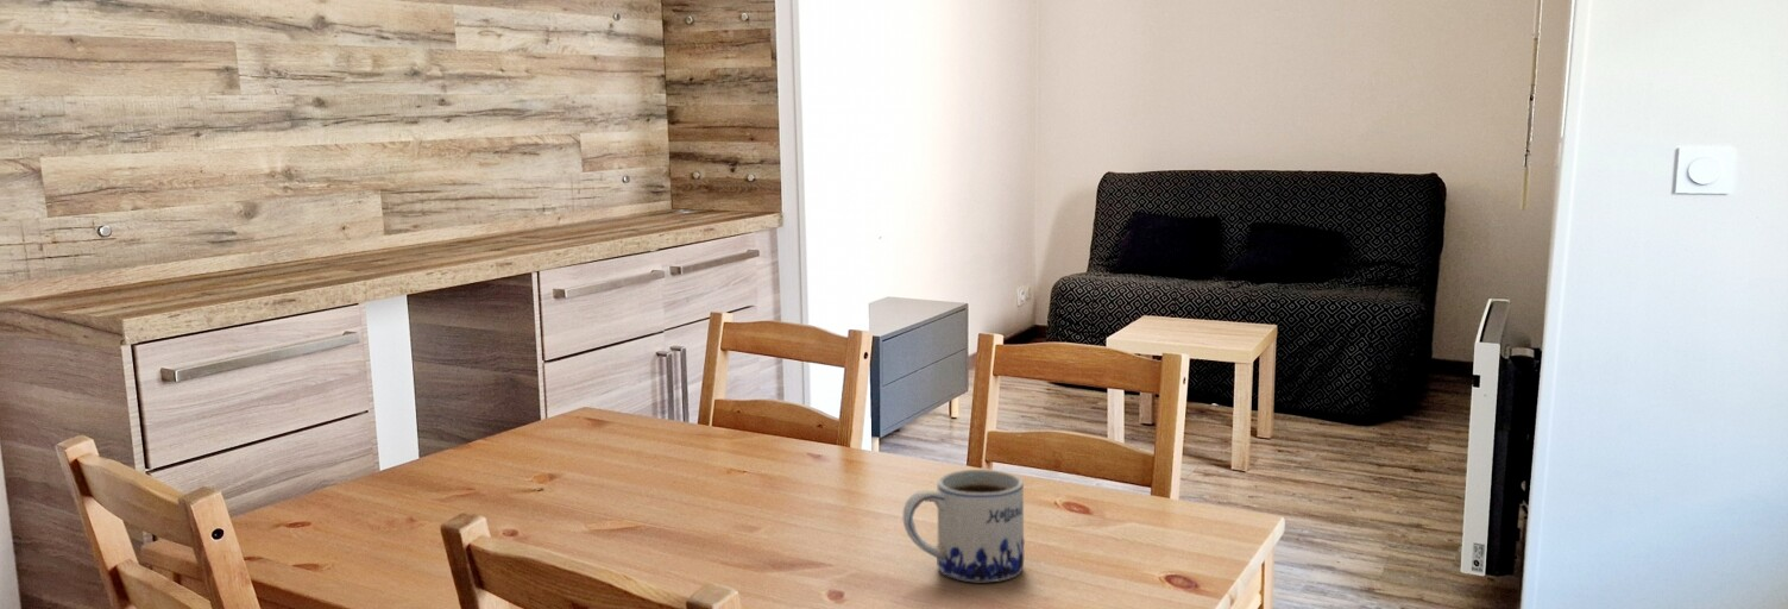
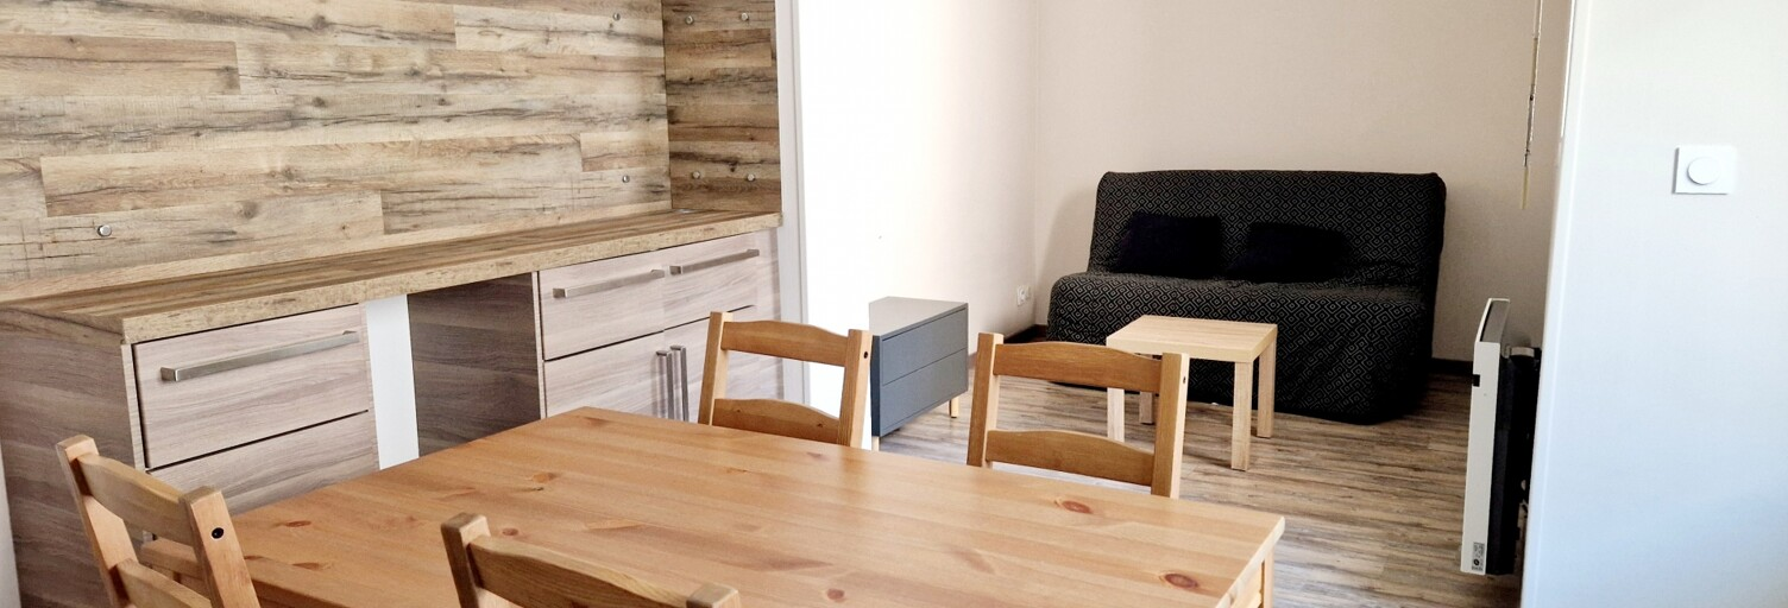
- mug (969, 526)
